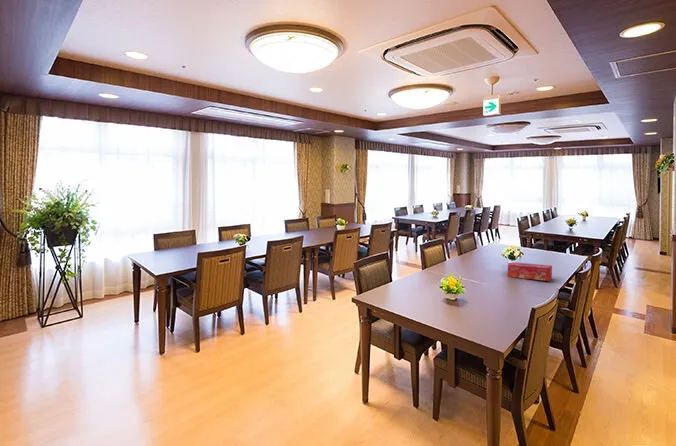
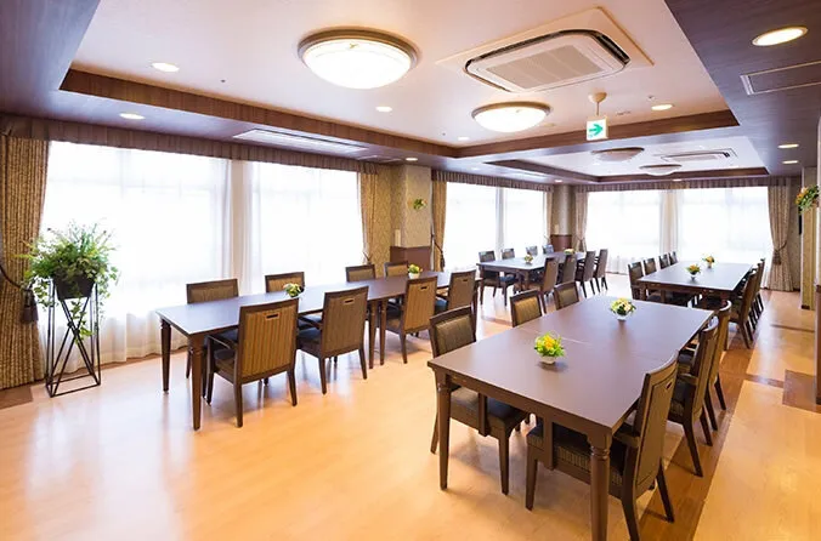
- tissue box (529, 271)
